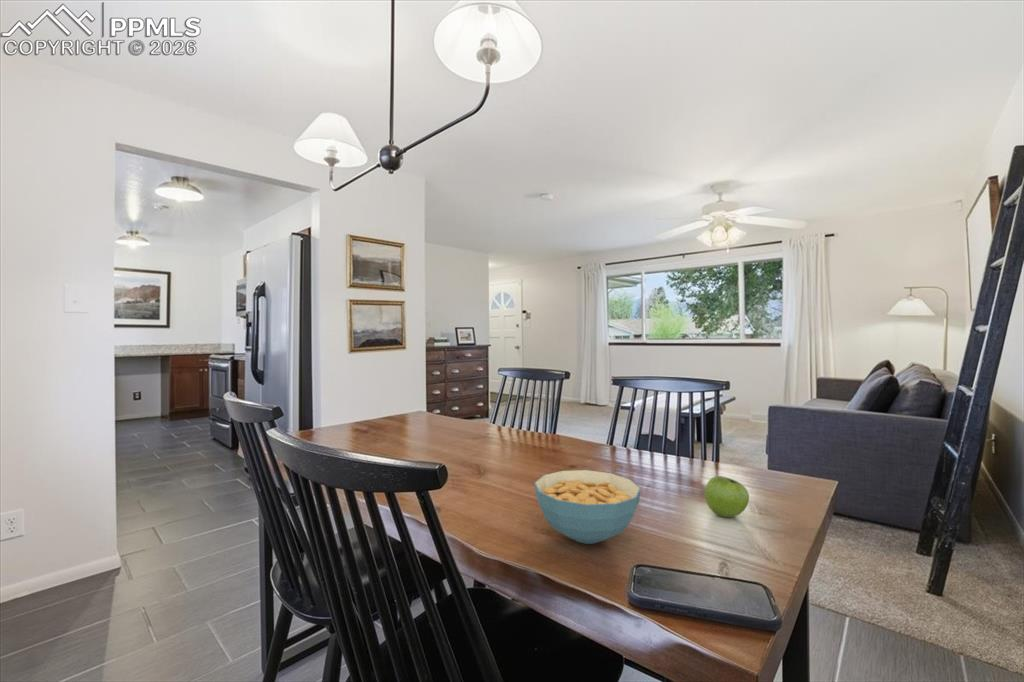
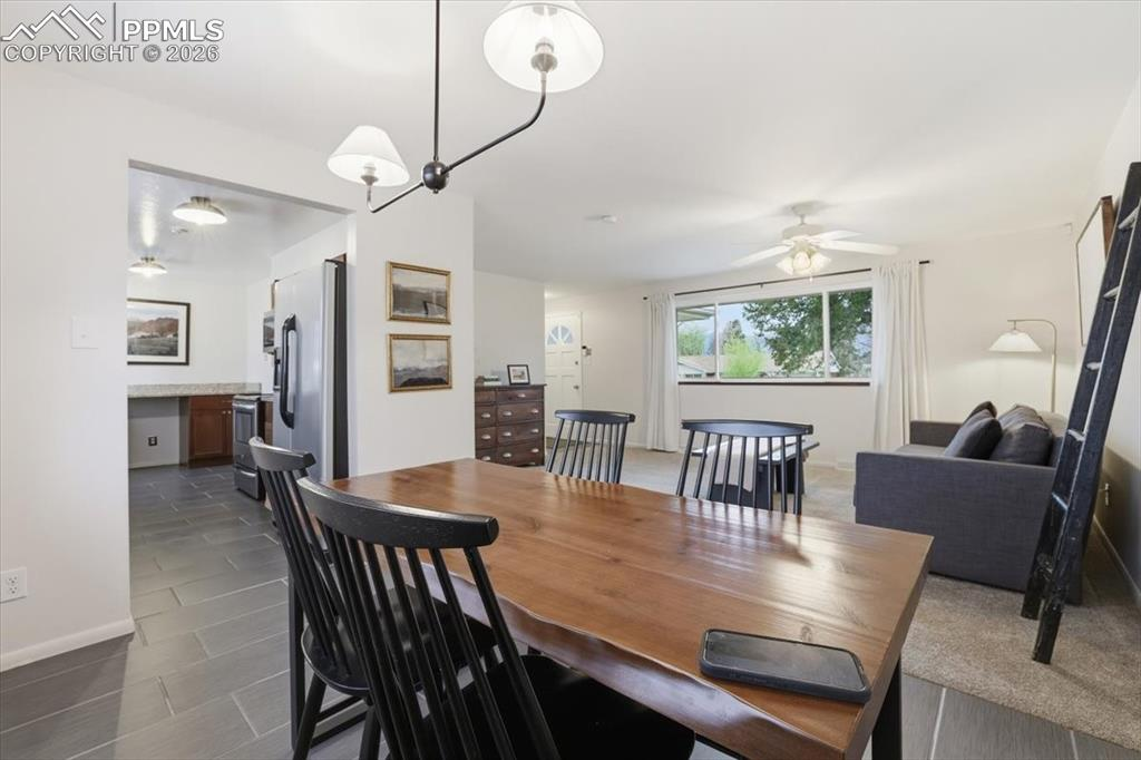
- cereal bowl (586, 510)
- fruit (726, 495)
